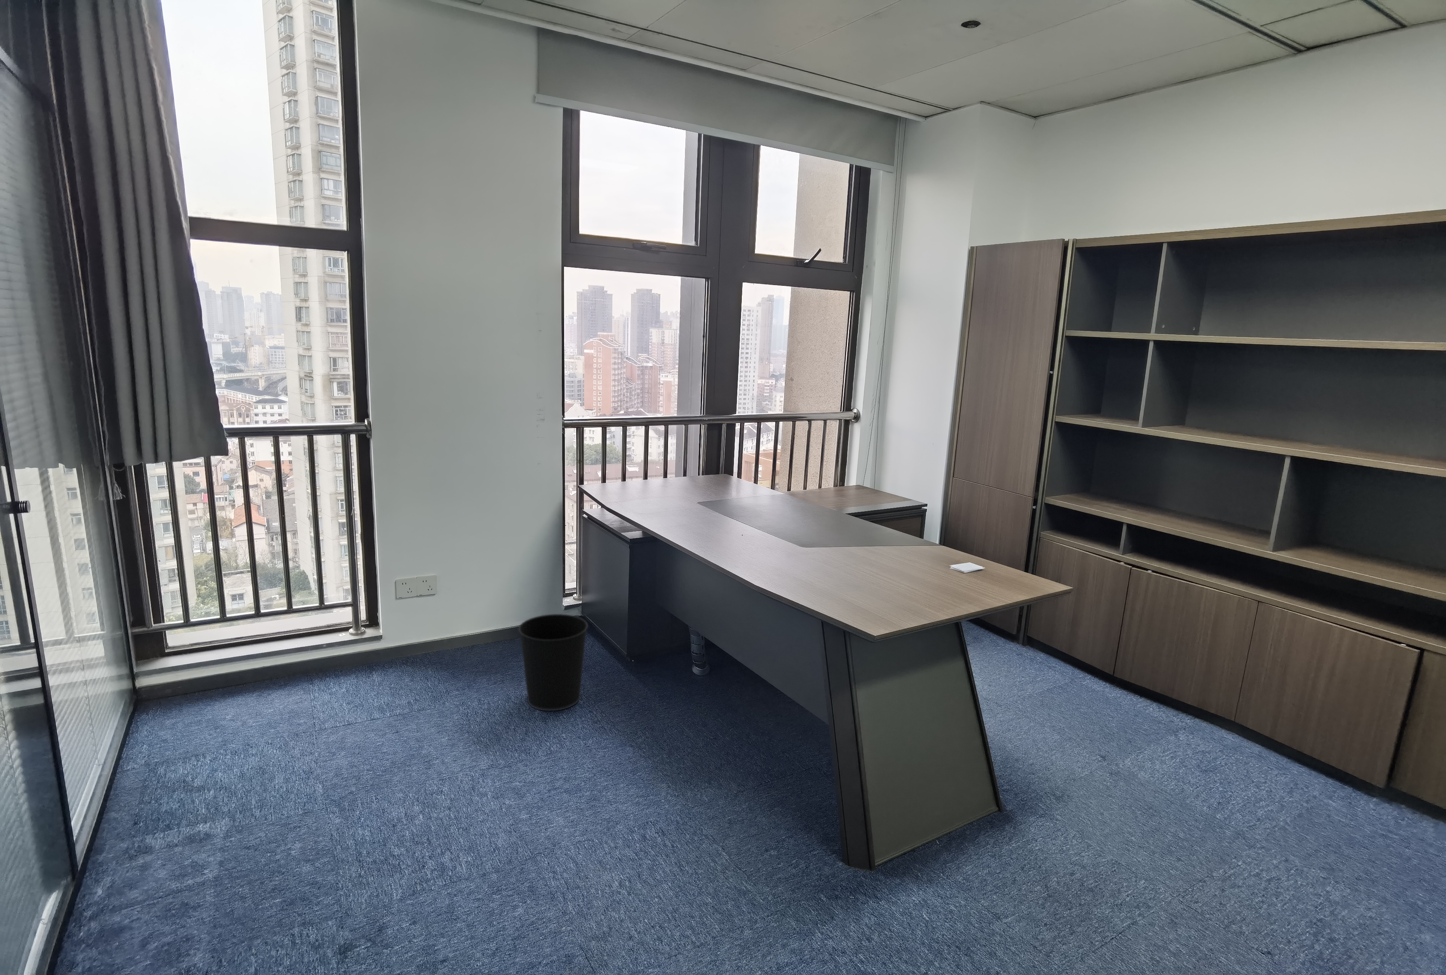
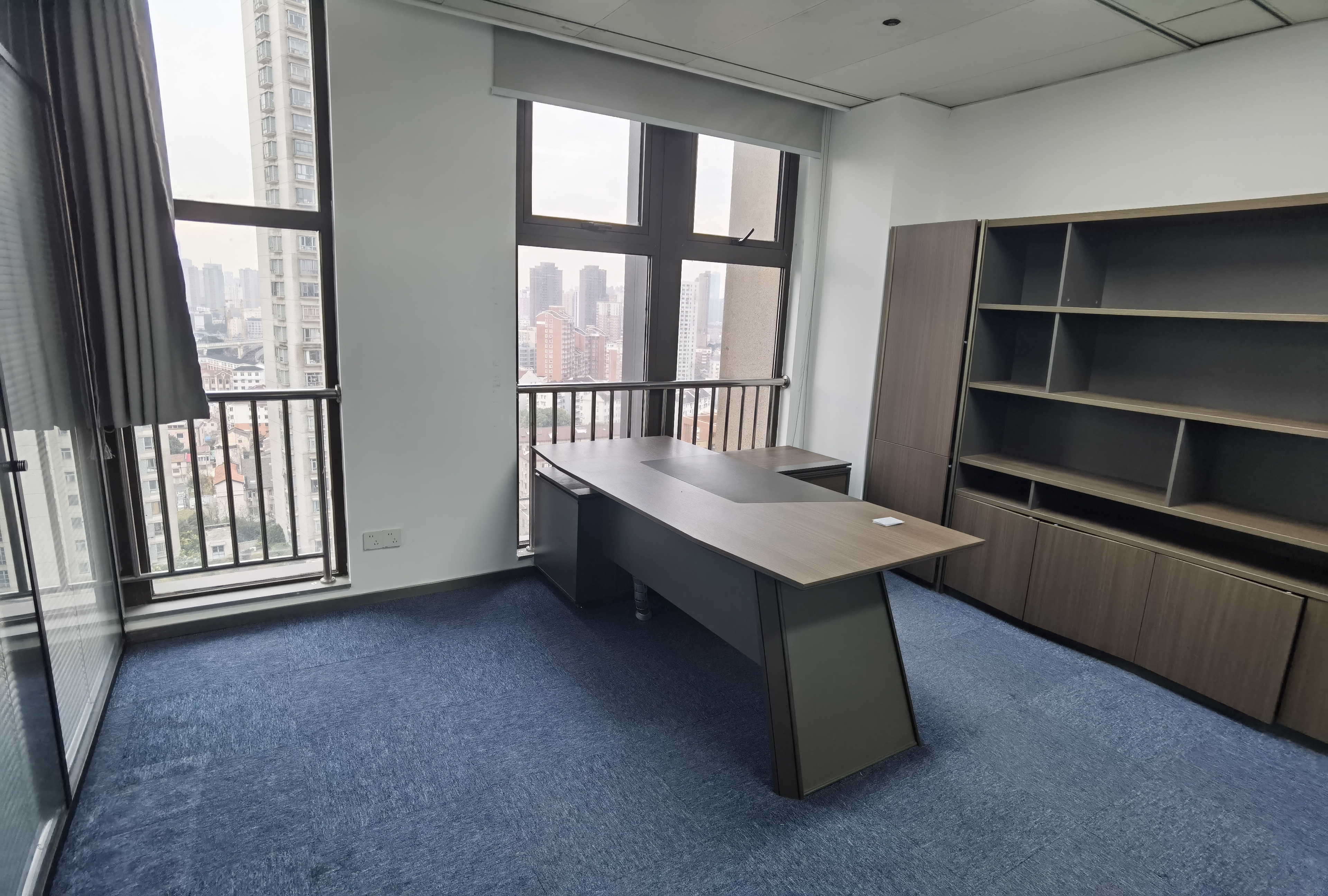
- wastebasket (553, 663)
